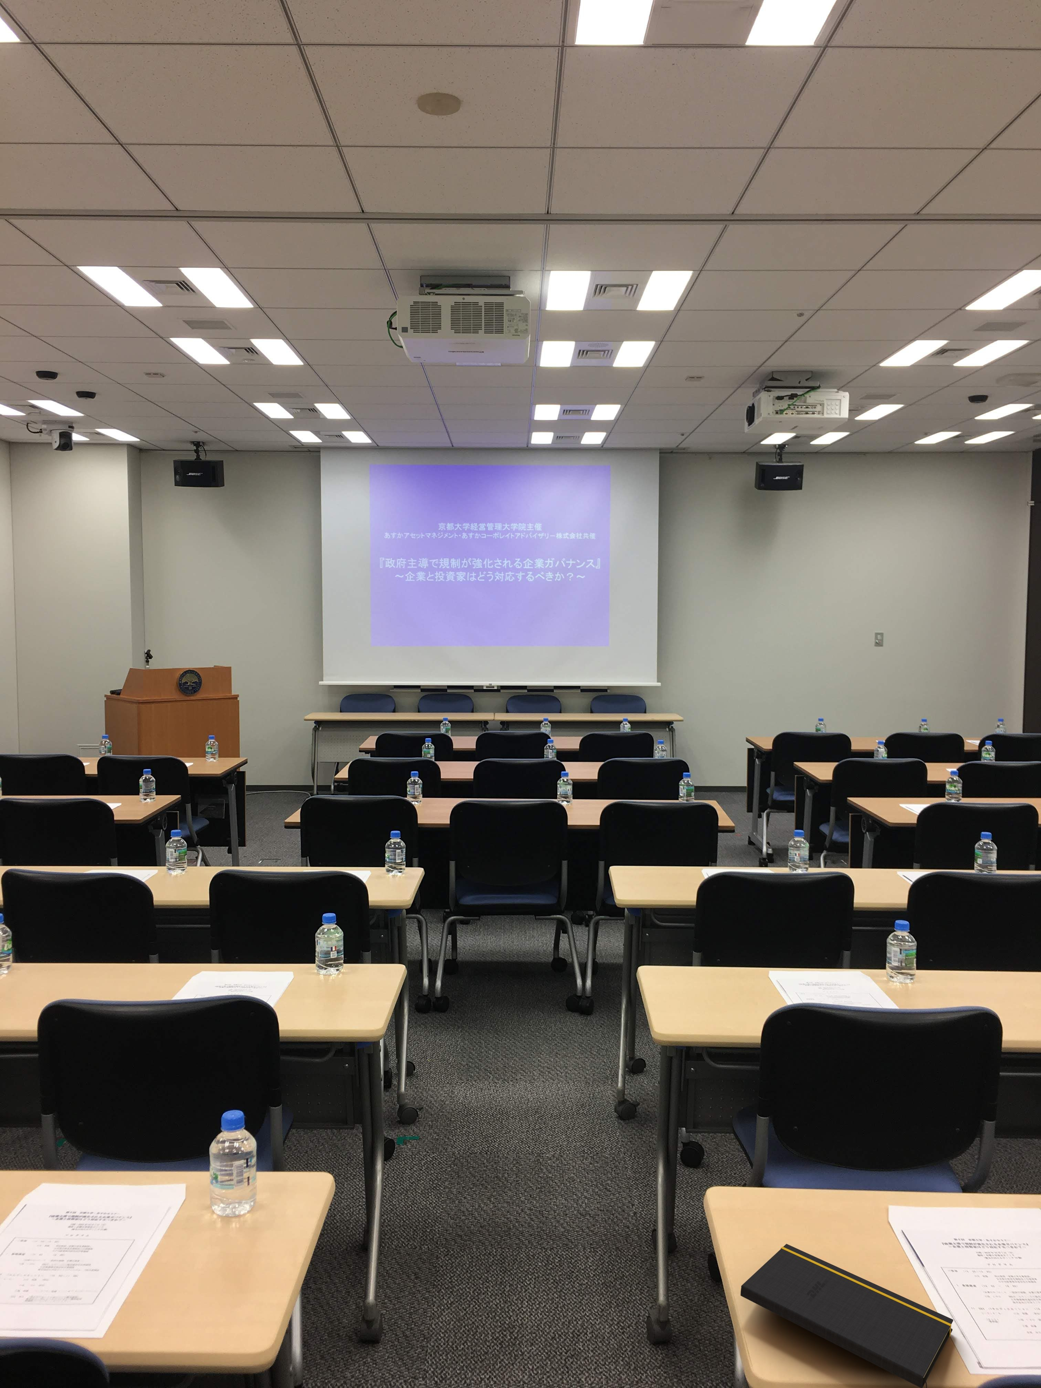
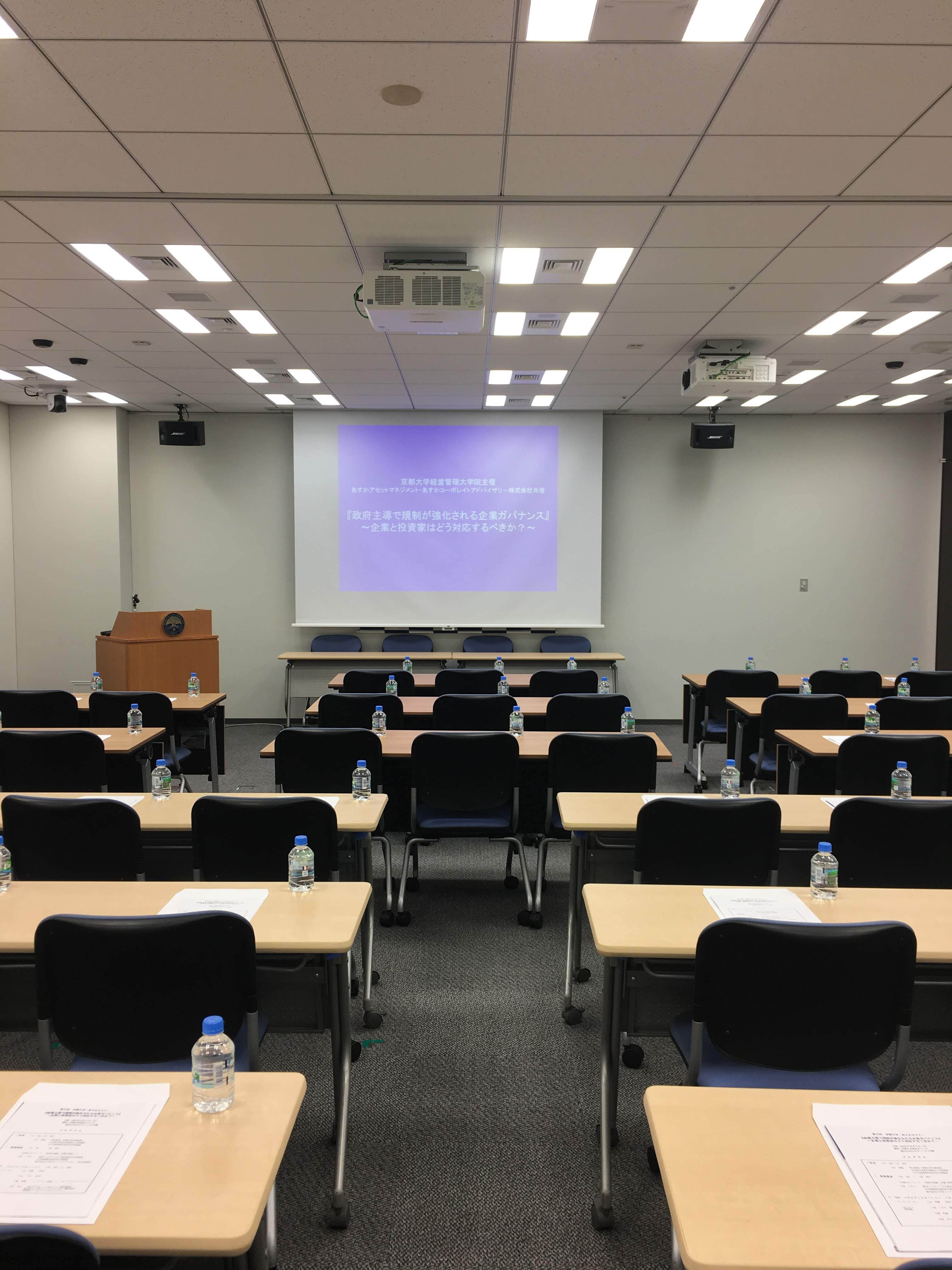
- notepad (846, 1308)
